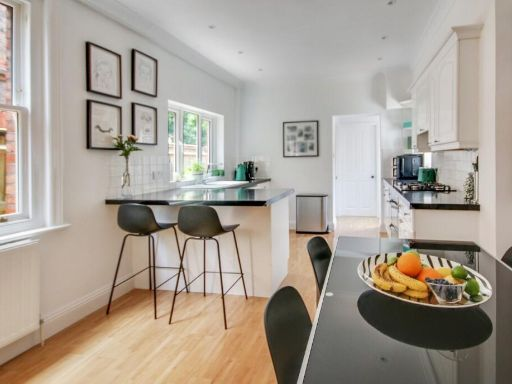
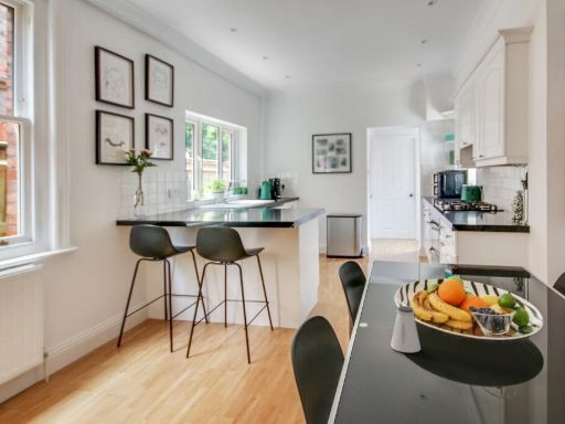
+ saltshaker (405, 327)
